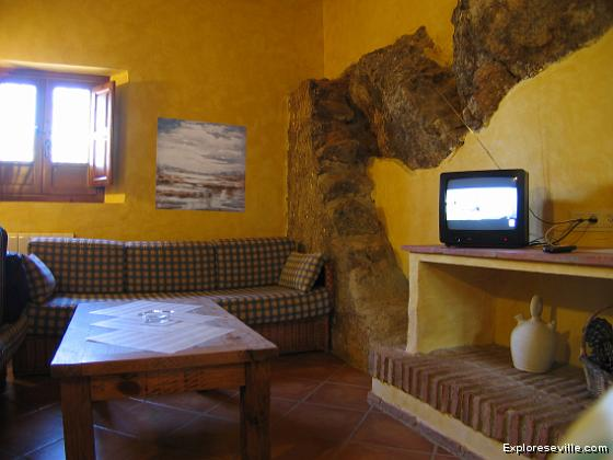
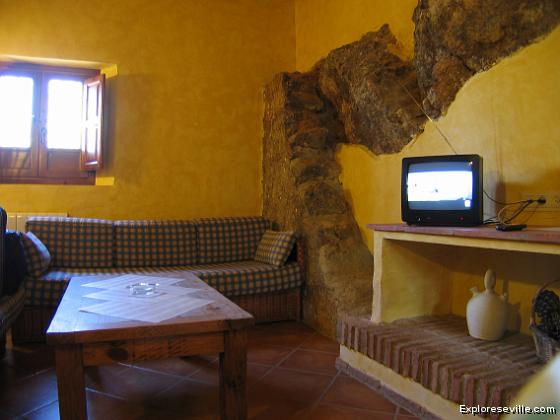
- wall art (201, 165)
